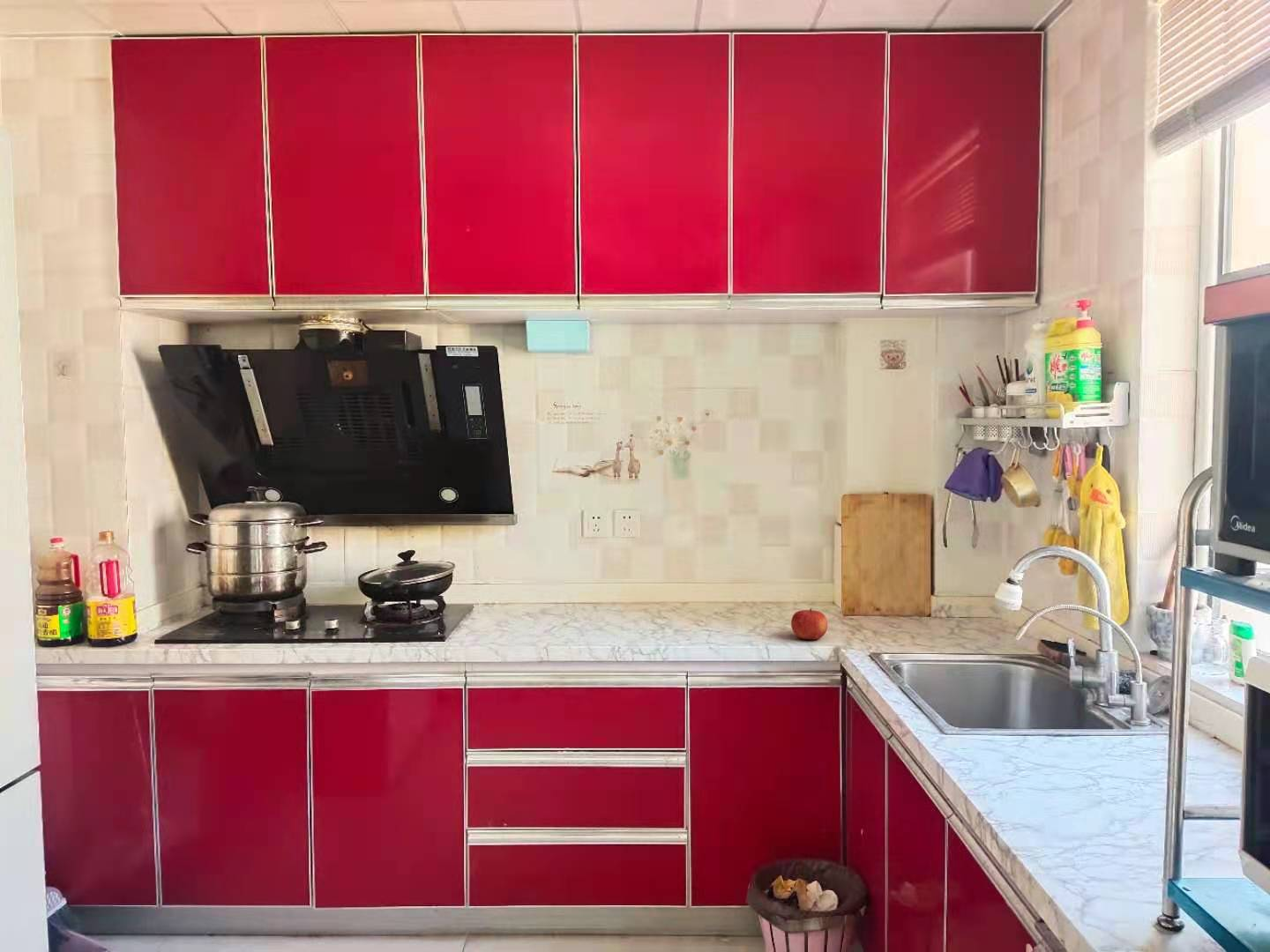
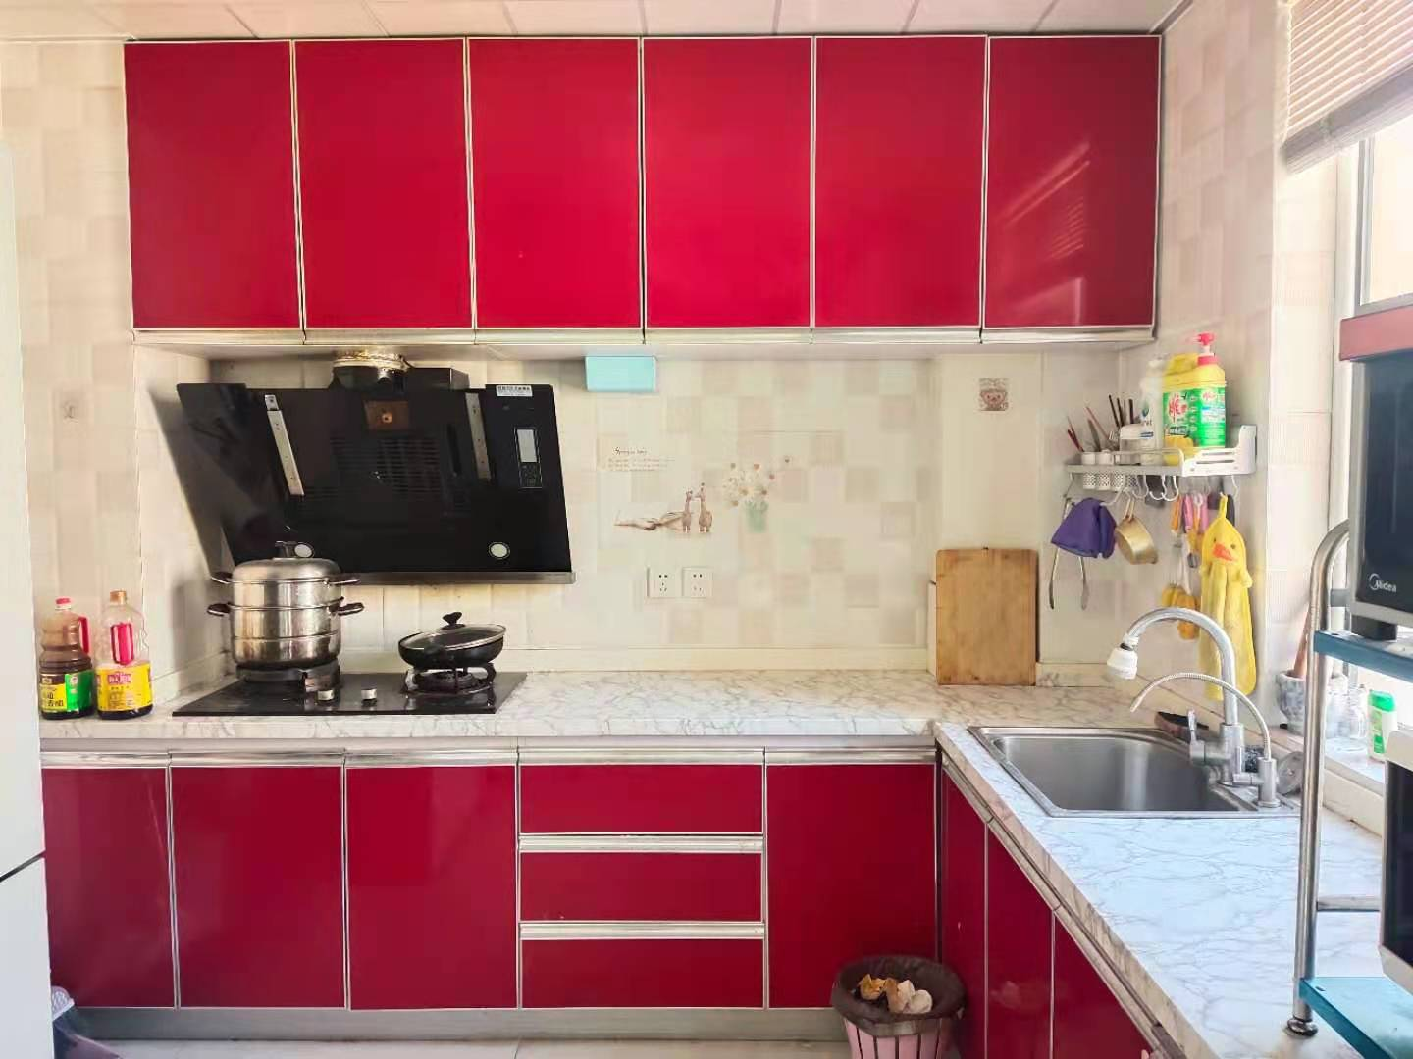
- fruit (809, 622)
